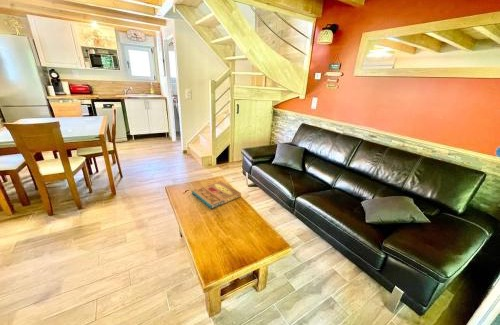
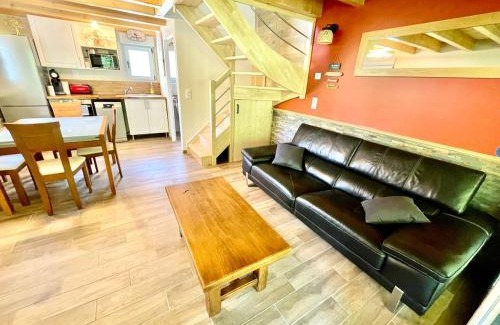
- pizza box (216, 193)
